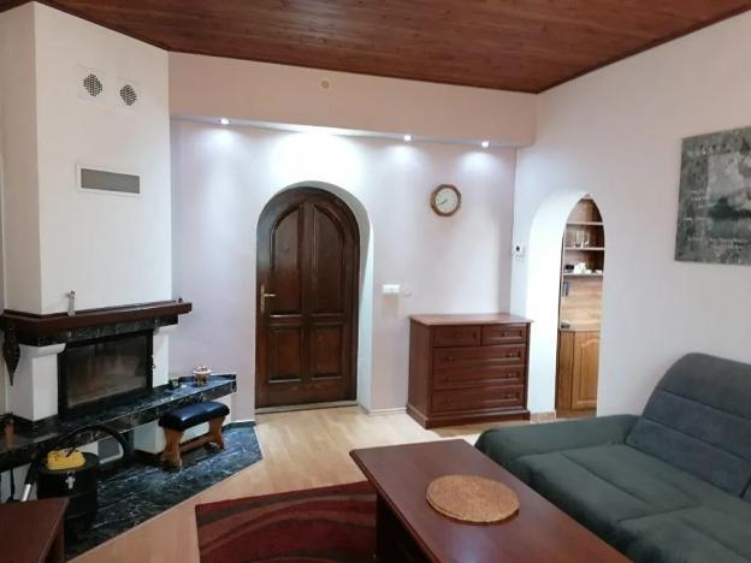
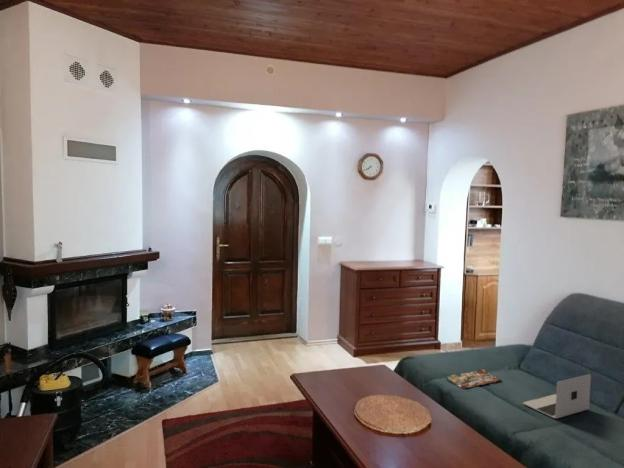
+ magazine (474, 378)
+ laptop (557, 389)
